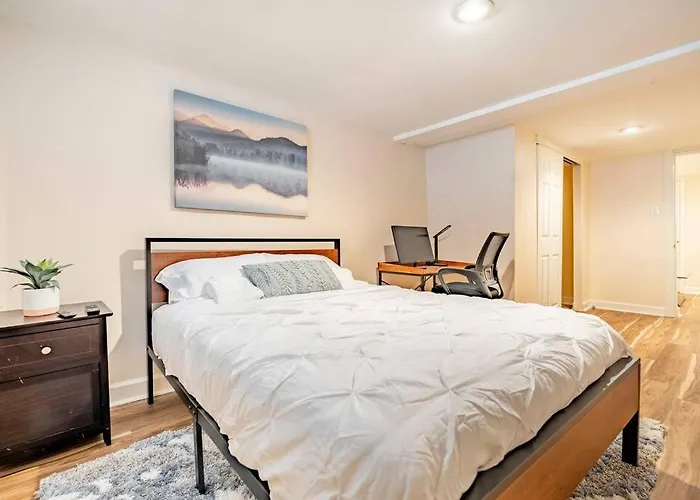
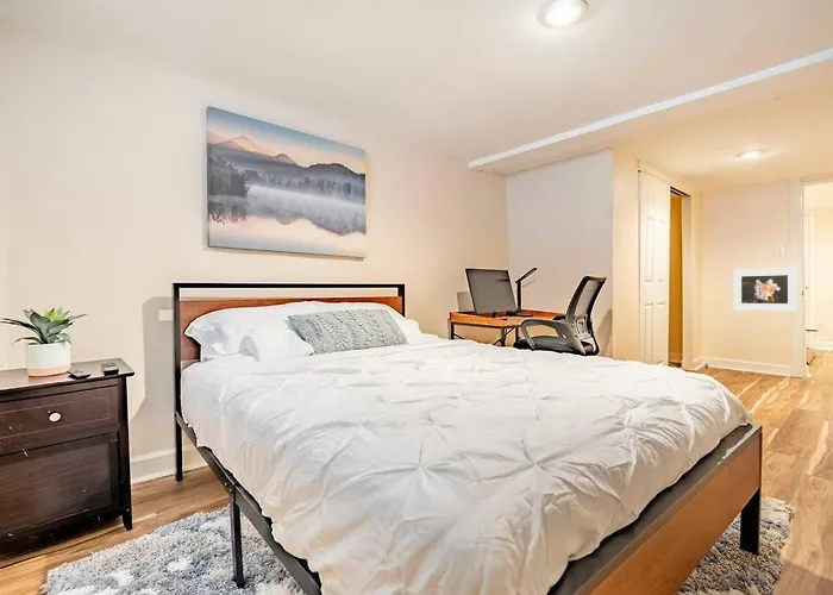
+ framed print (764, 289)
